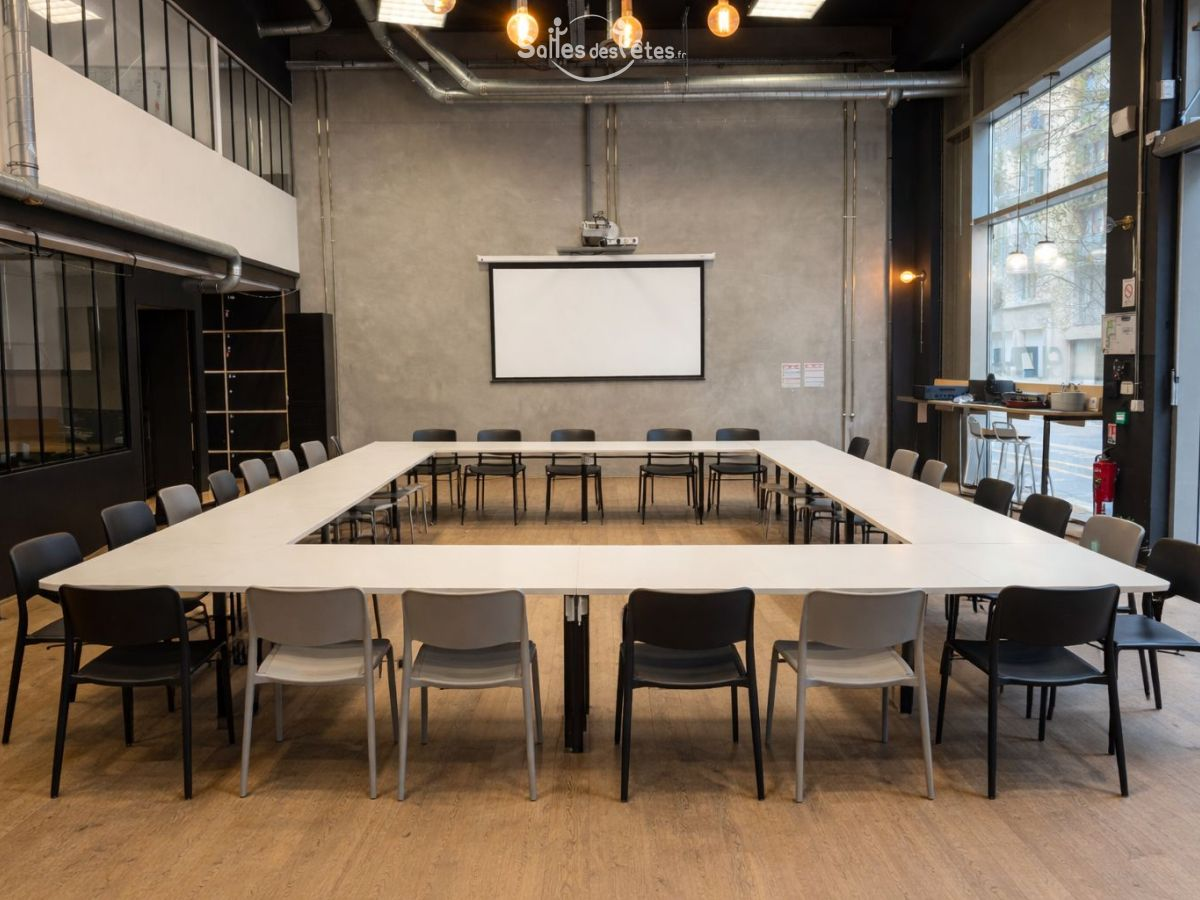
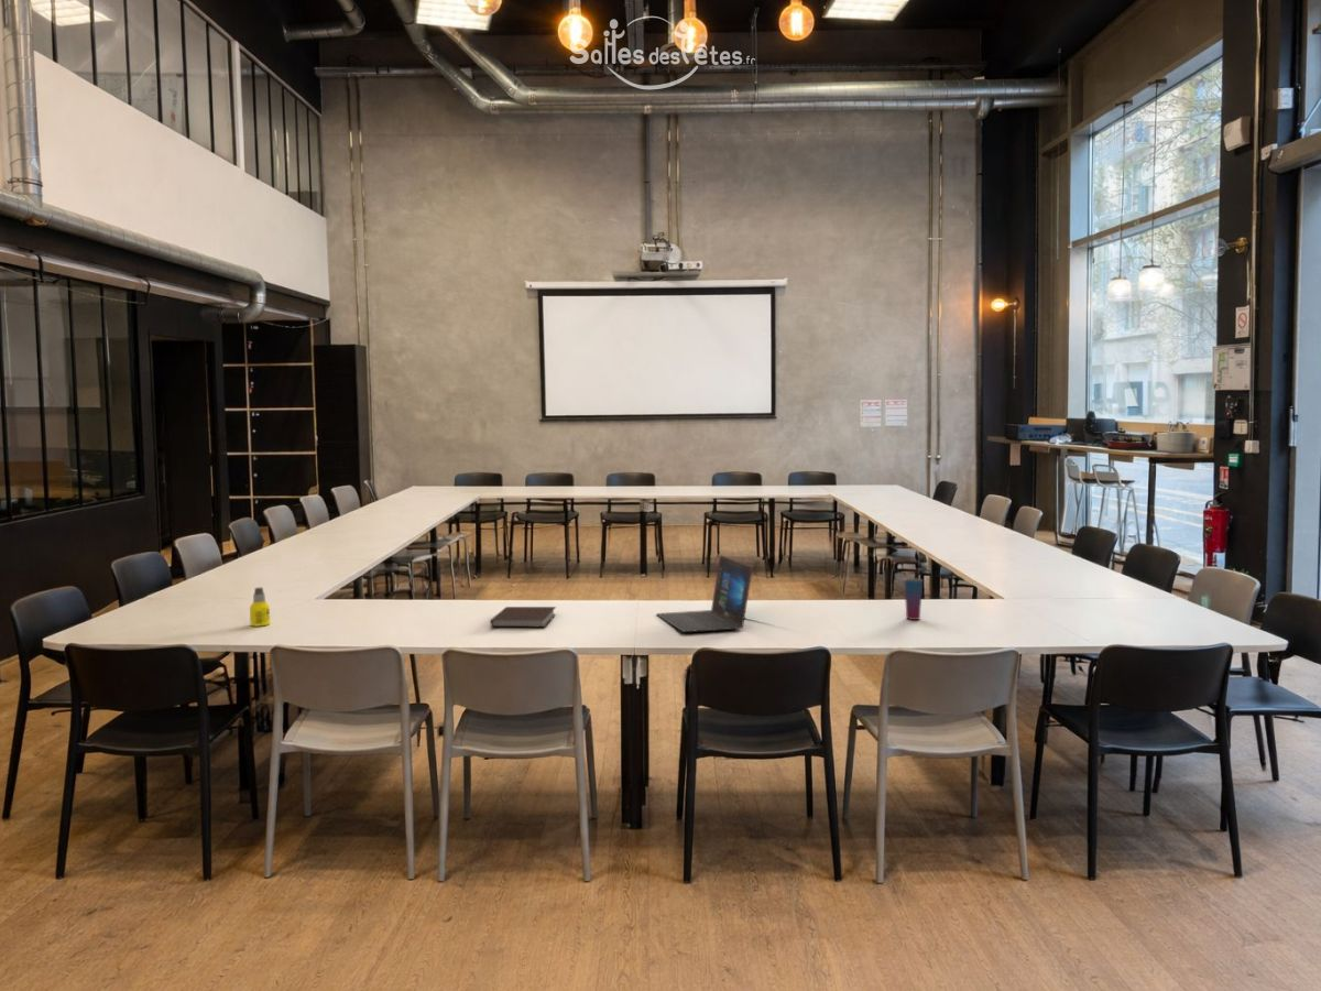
+ bottle (259, 606)
+ cup (913, 599)
+ notebook (524, 616)
+ laptop (713, 593)
